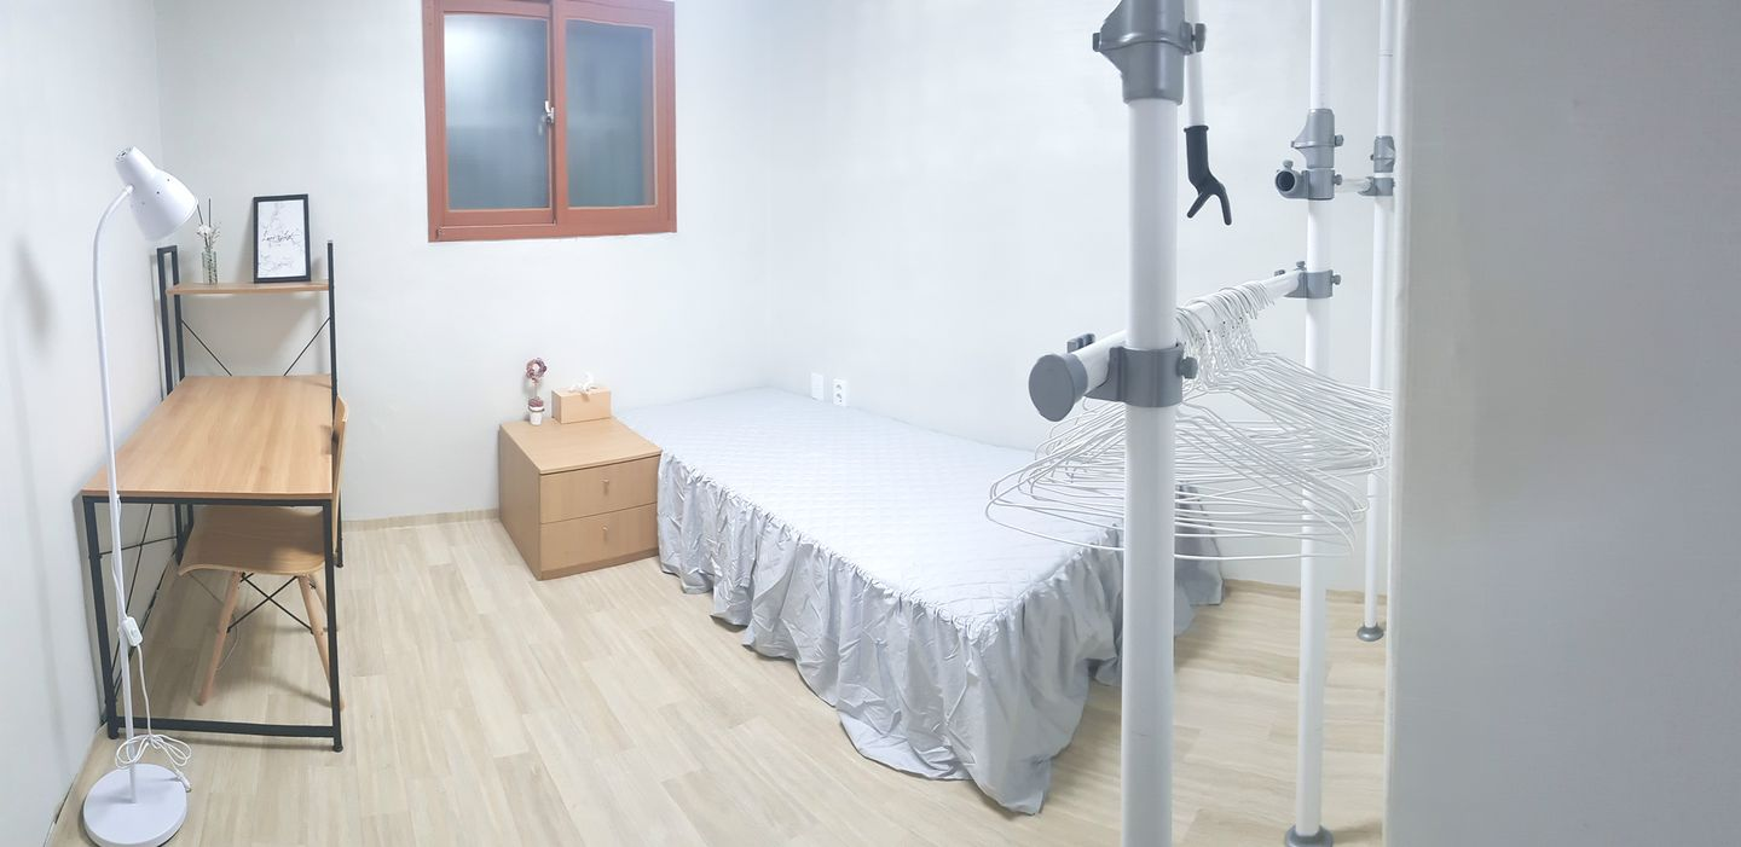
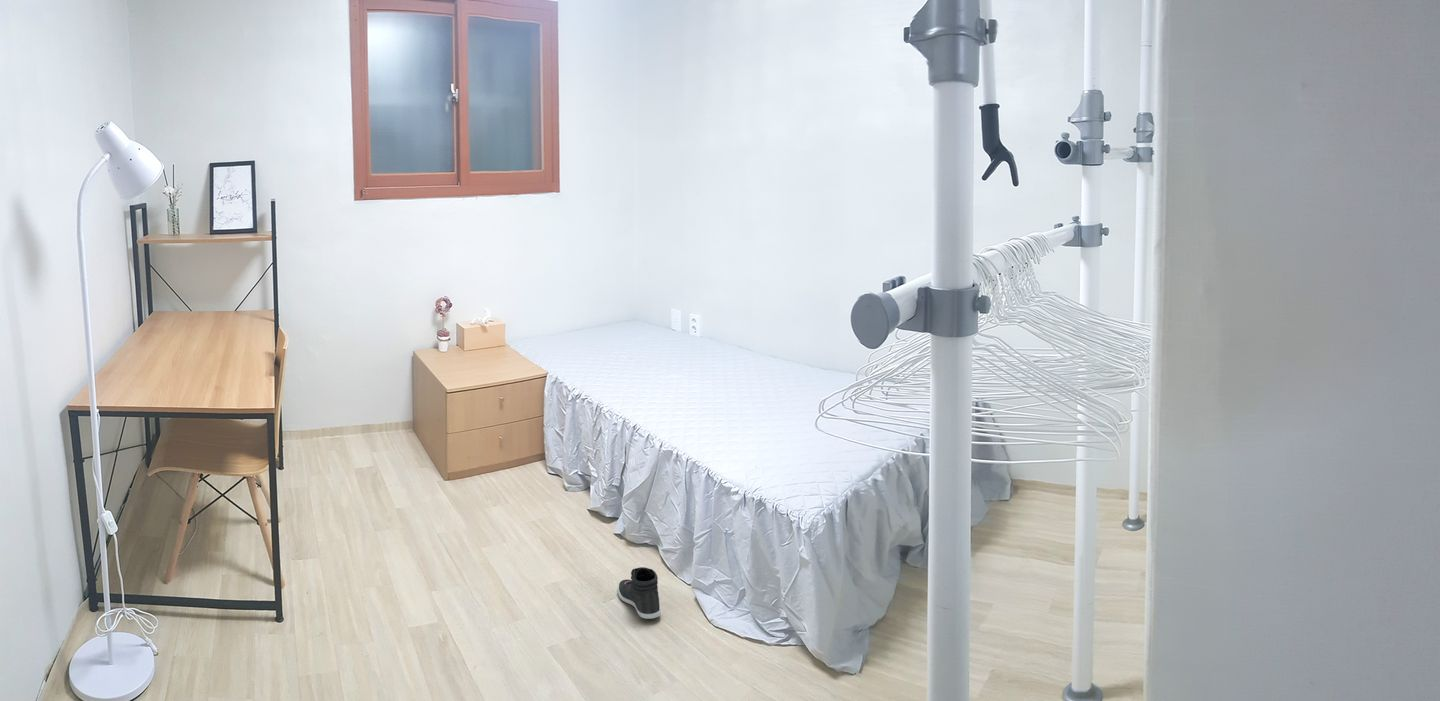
+ sneaker (639, 583)
